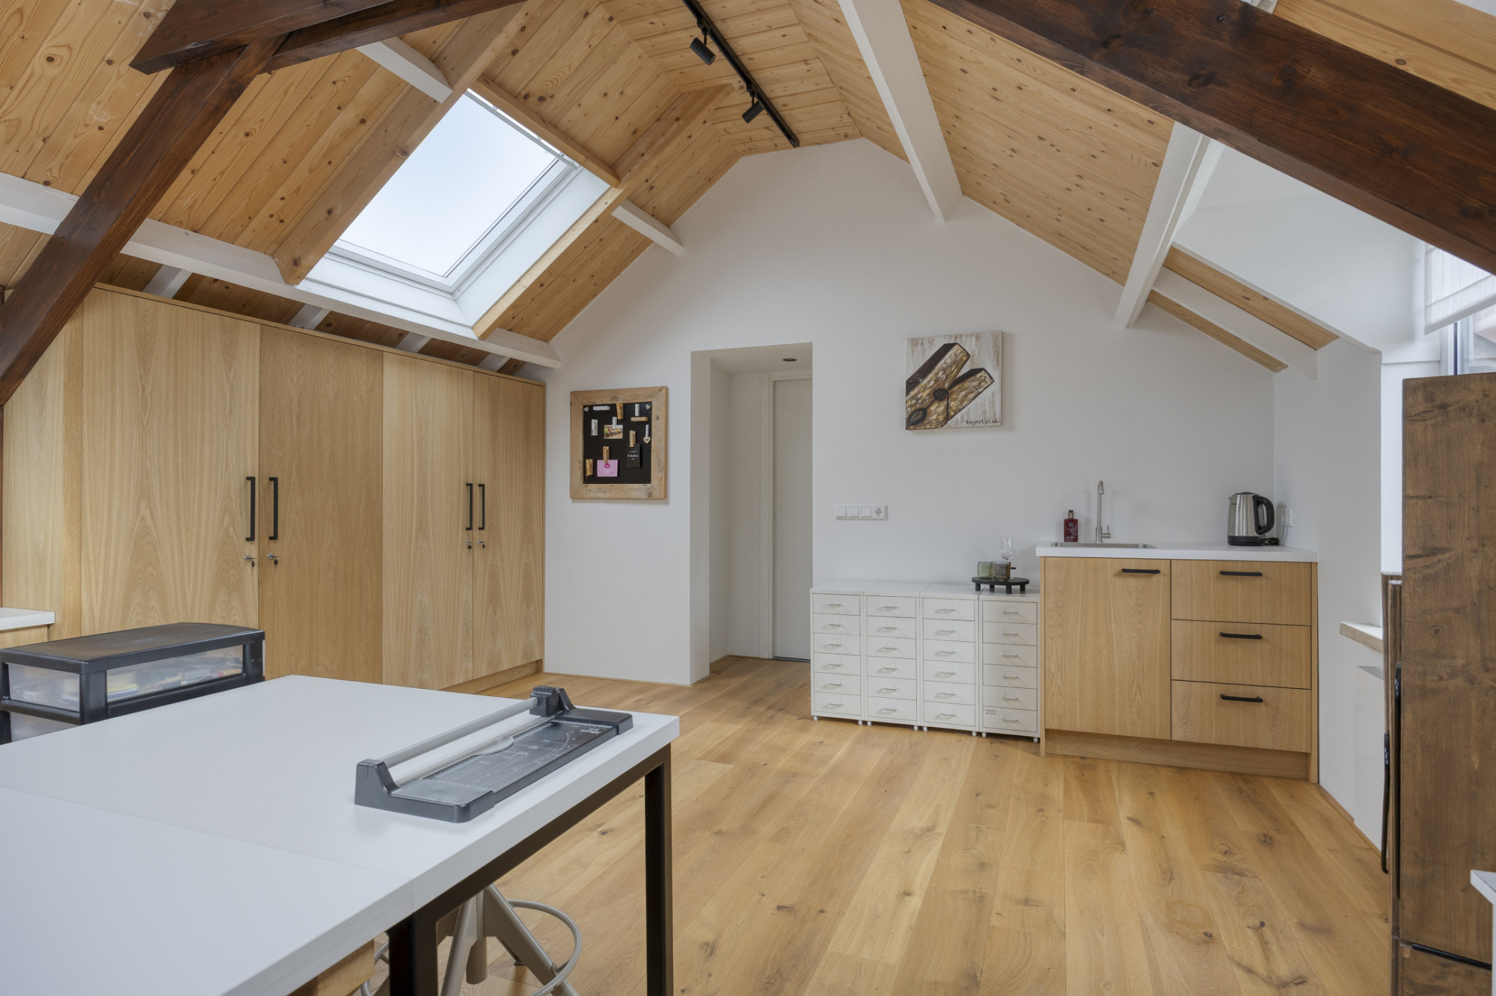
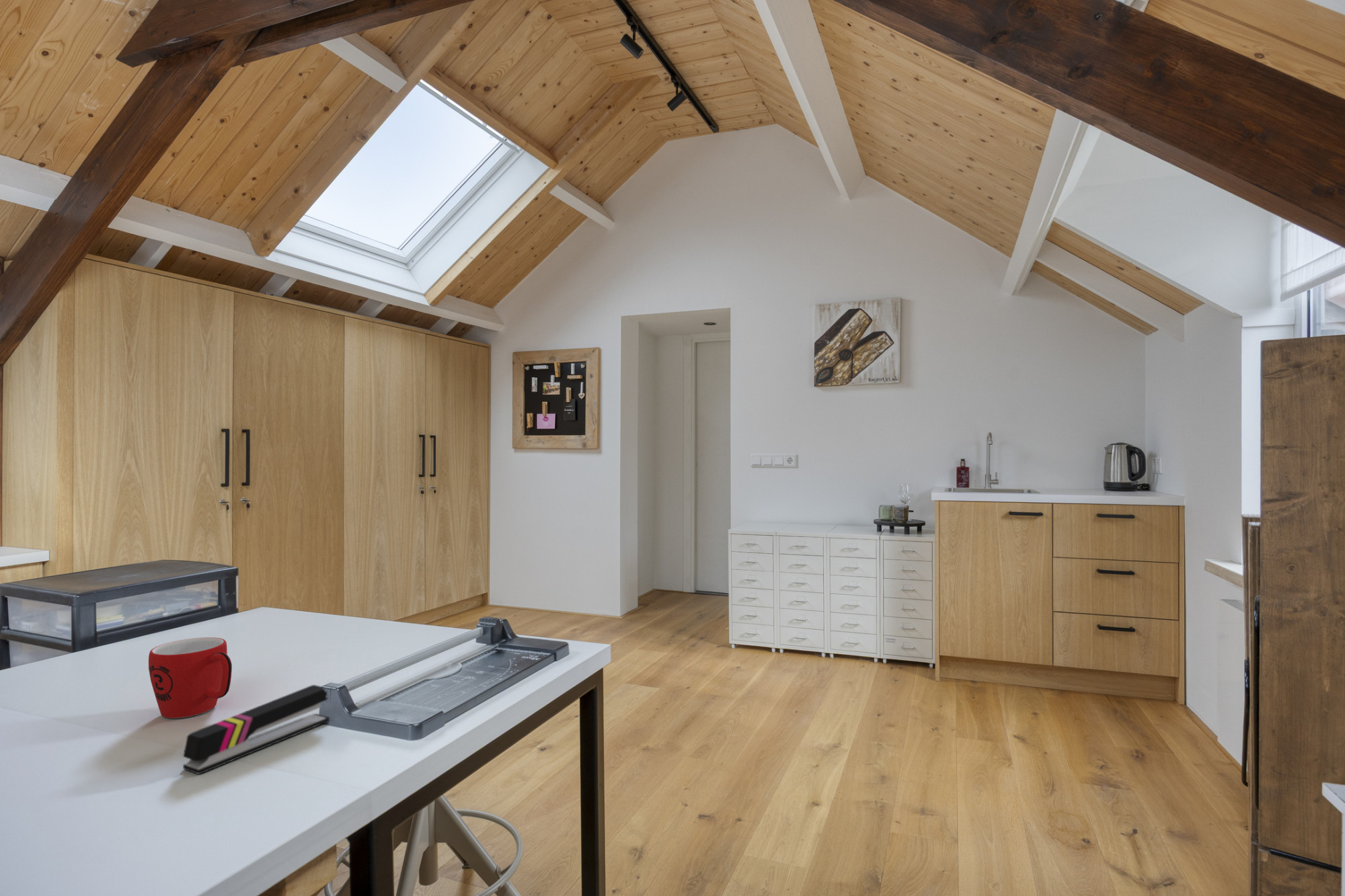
+ mug (197, 679)
+ stapler (262, 725)
